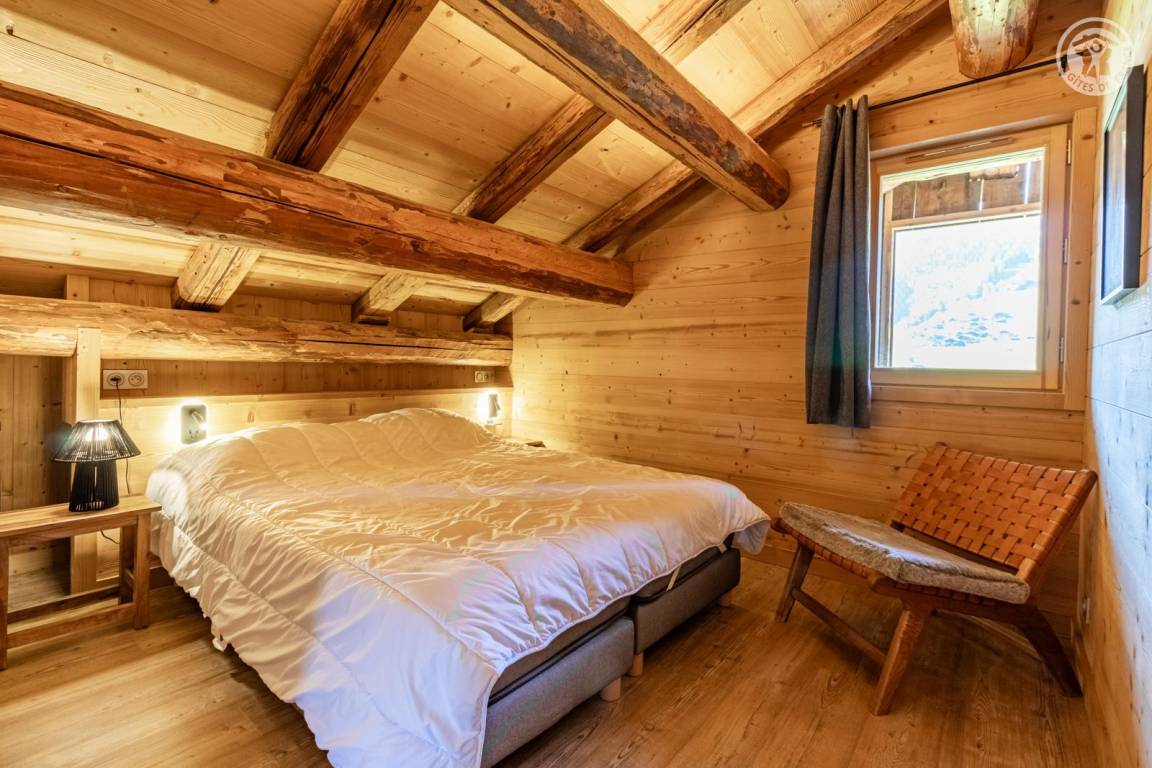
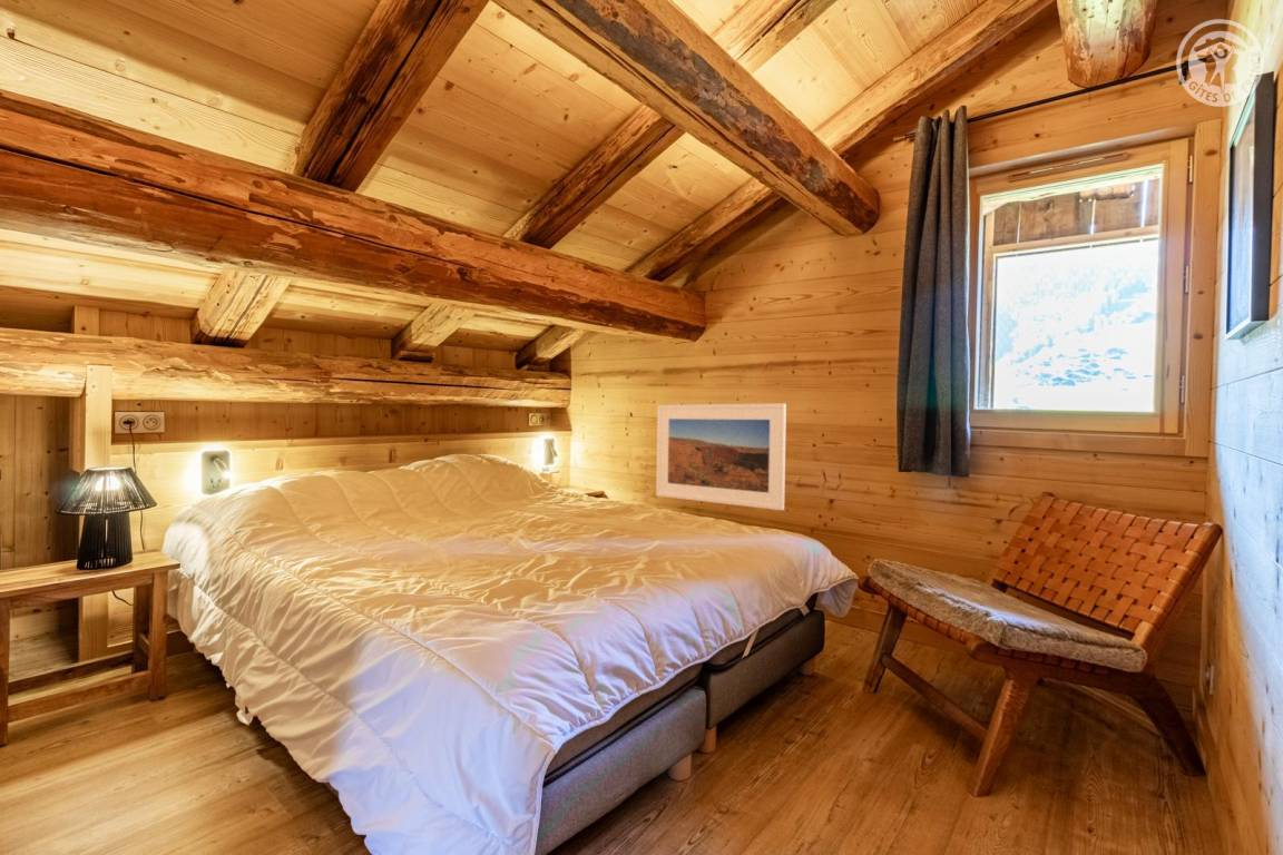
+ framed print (715, 453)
